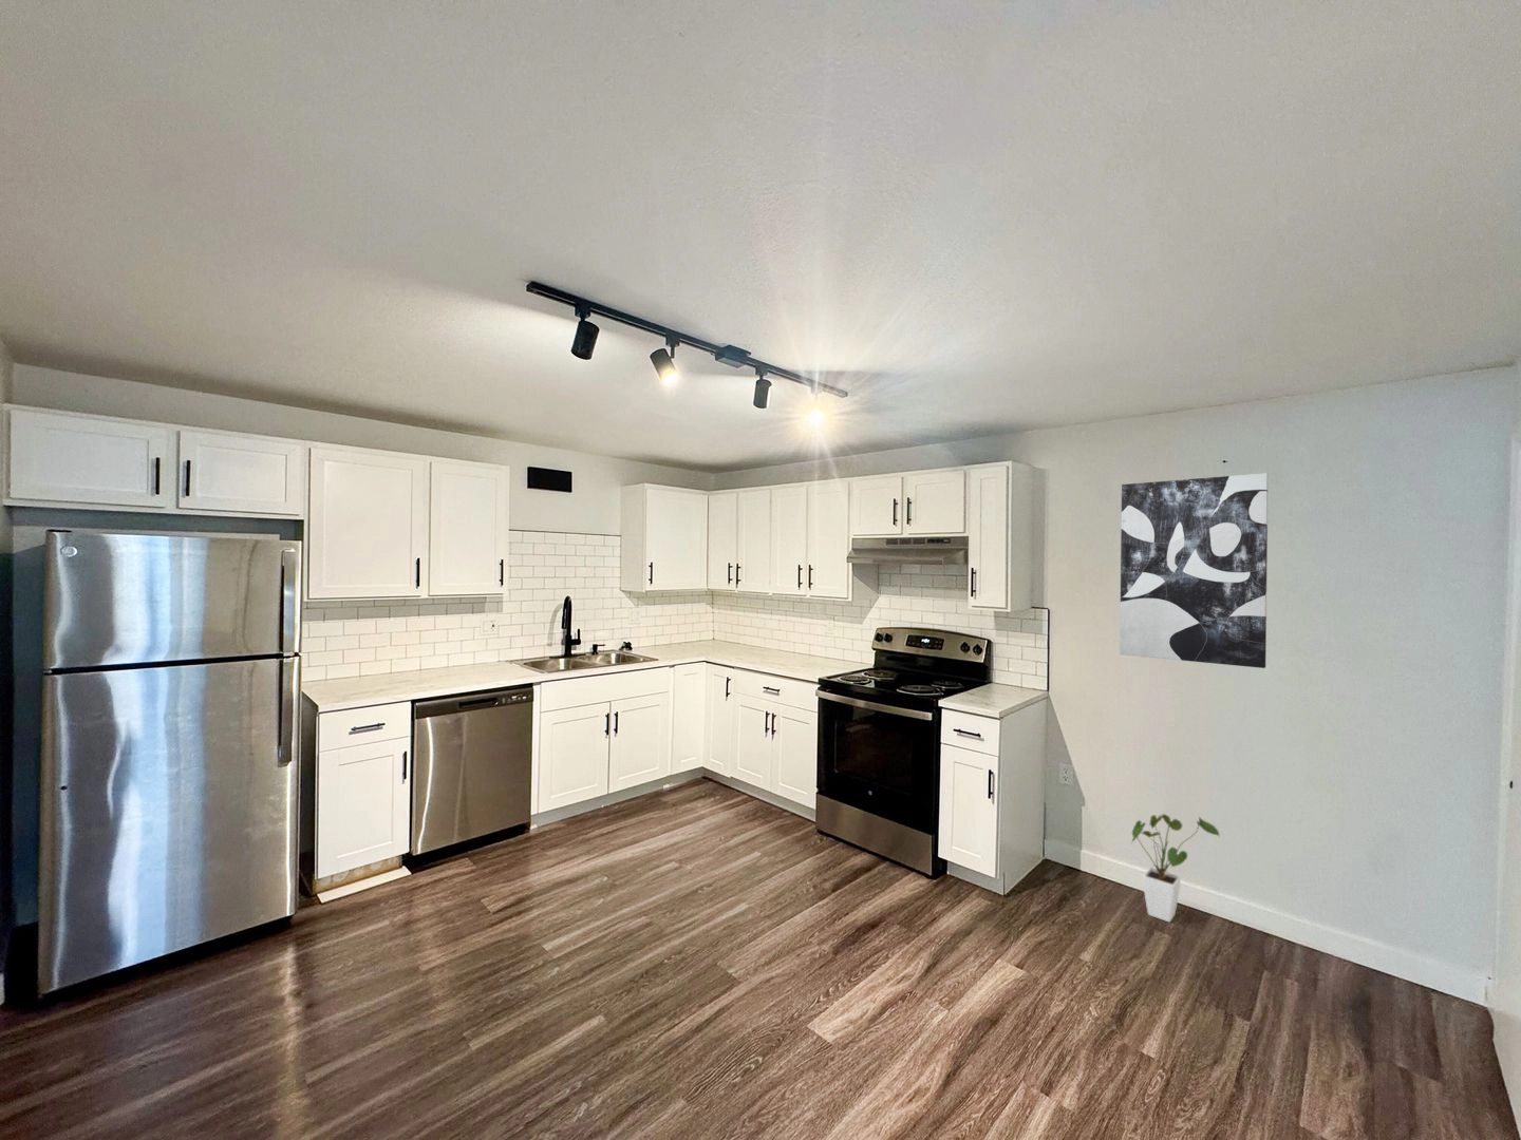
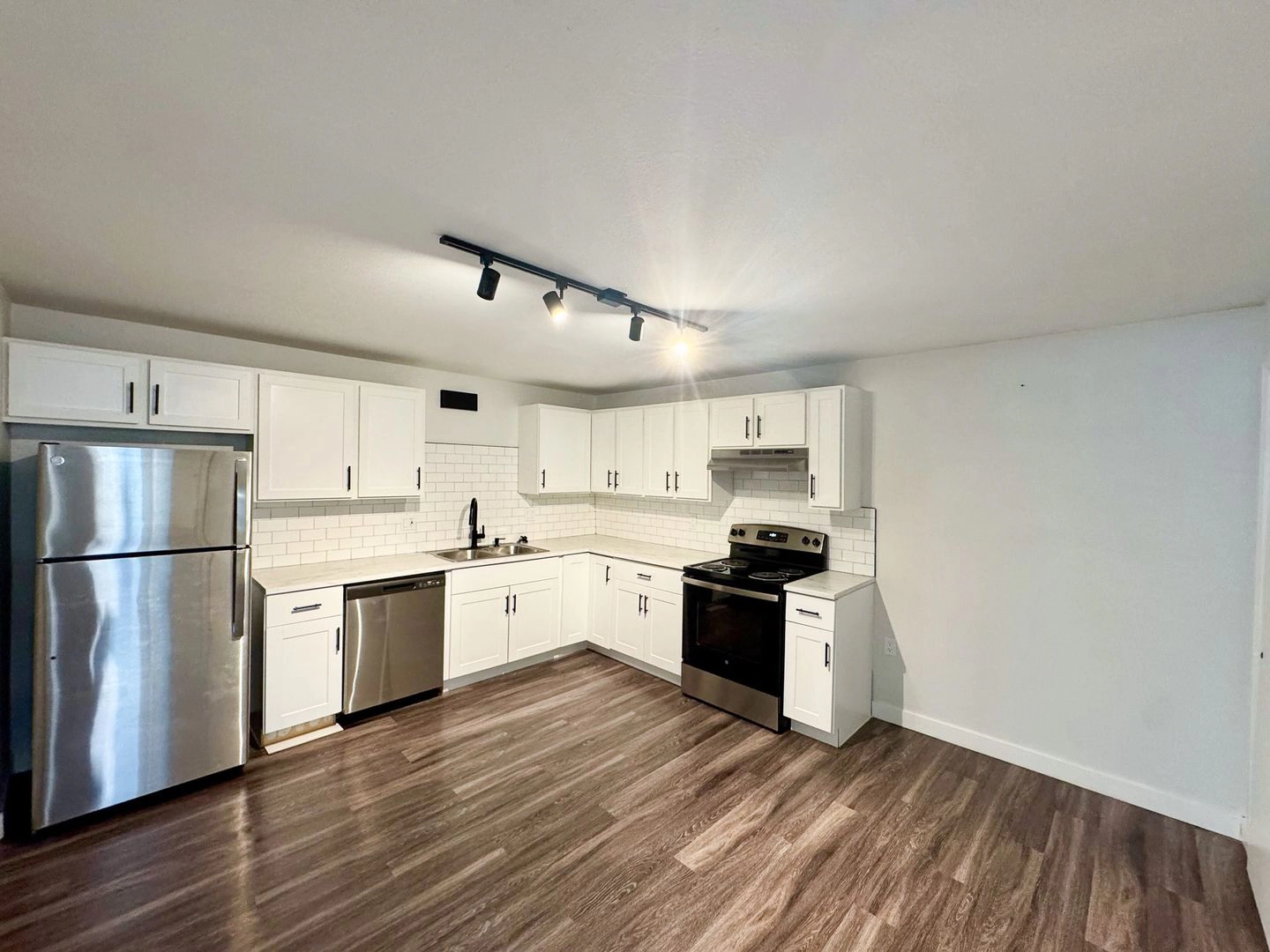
- house plant (1171, 867)
- wall art (1188, 570)
